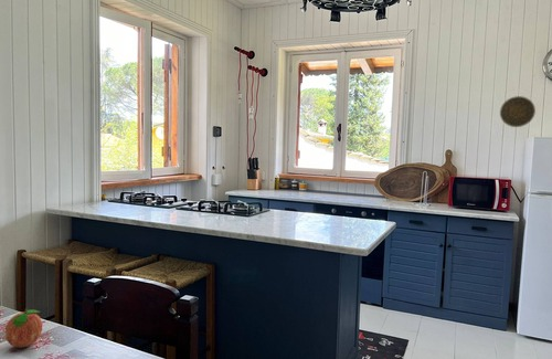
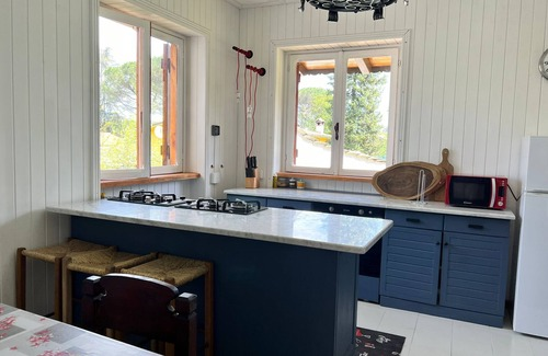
- fruit (24, 326)
- decorative plate (517, 112)
